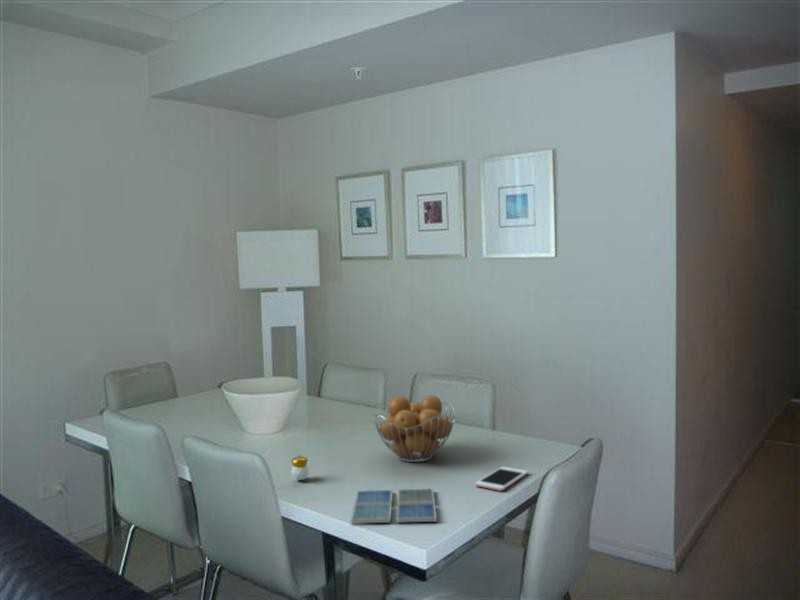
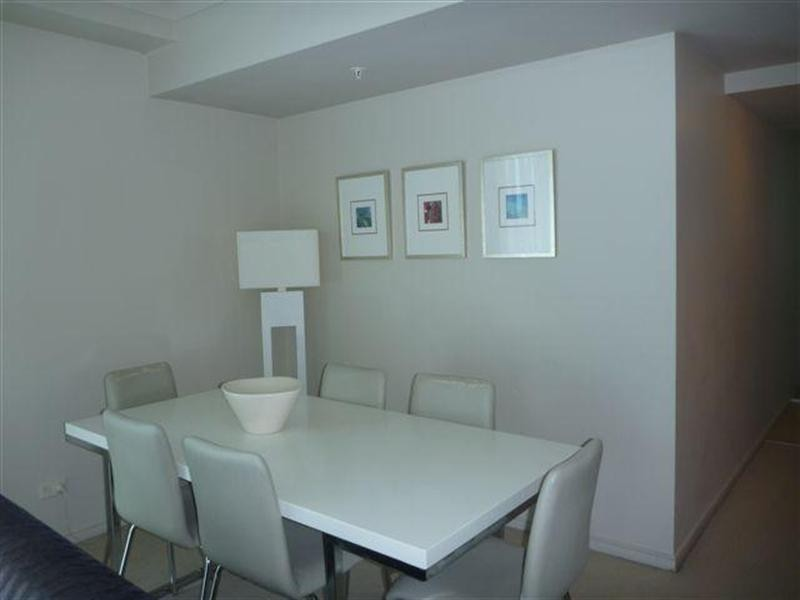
- cell phone (502, 478)
- fruit basket (414, 426)
- drink coaster (391, 505)
- candle (299, 467)
